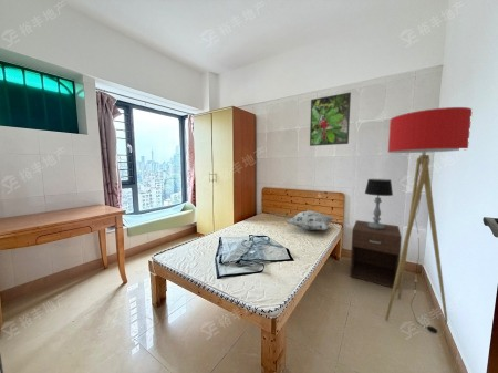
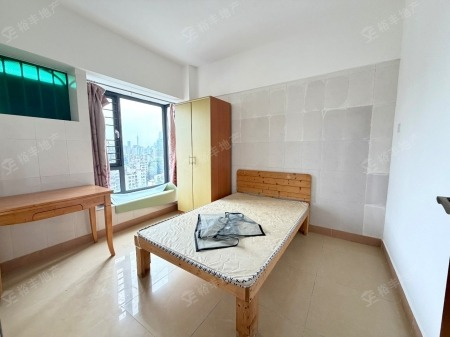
- floor lamp (415, 219)
- nightstand (374, 250)
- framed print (329, 121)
- decorative pillow (310, 219)
- table lamp (377, 204)
